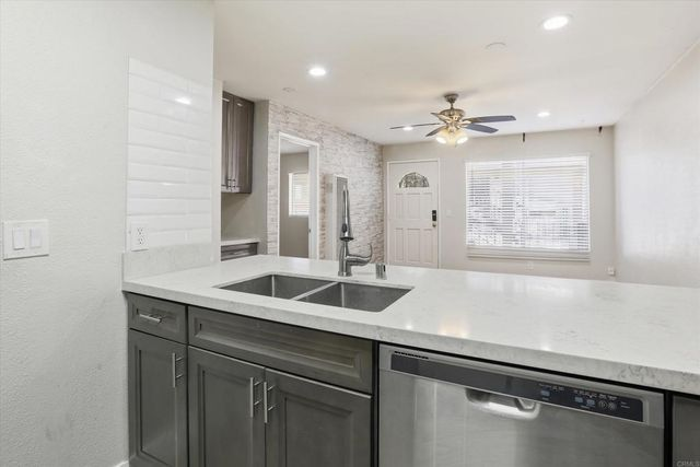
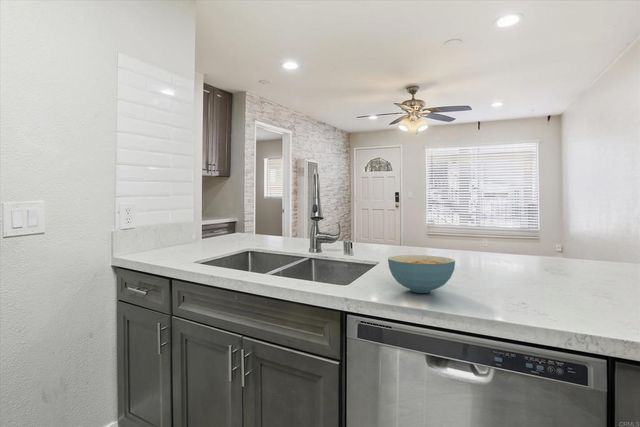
+ cereal bowl (420, 274)
